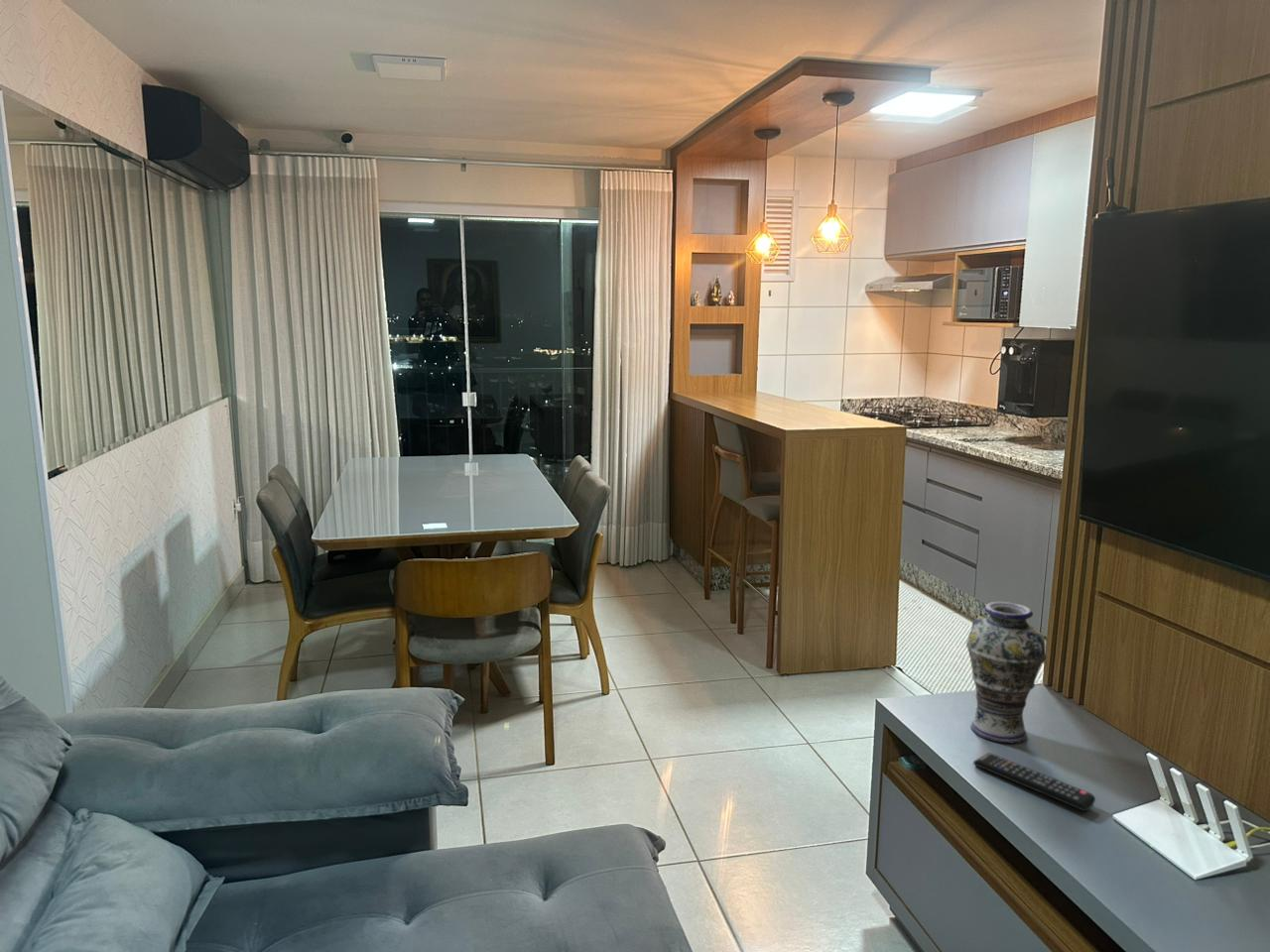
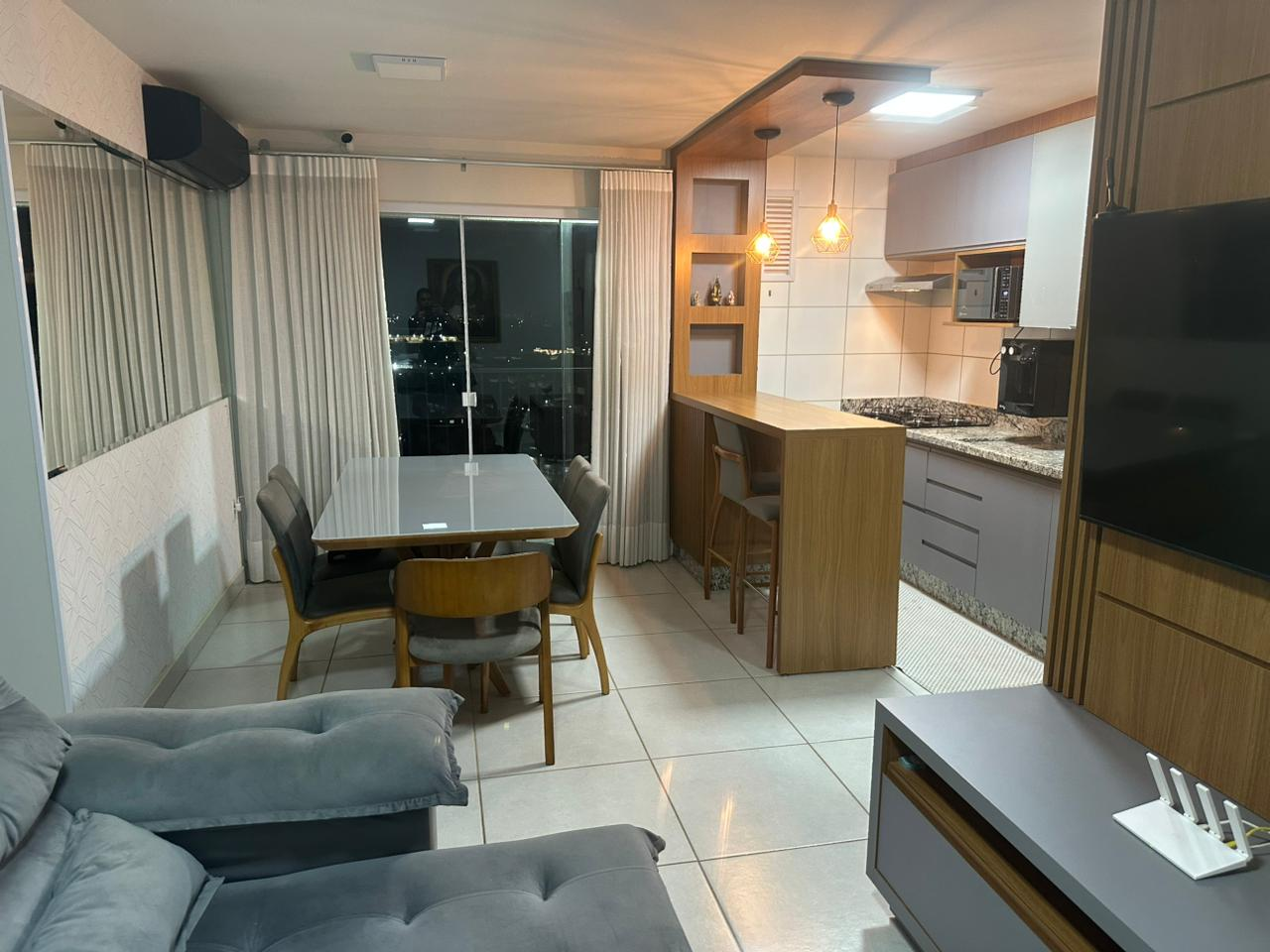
- remote control (1032, 780)
- vase (1003, 670)
